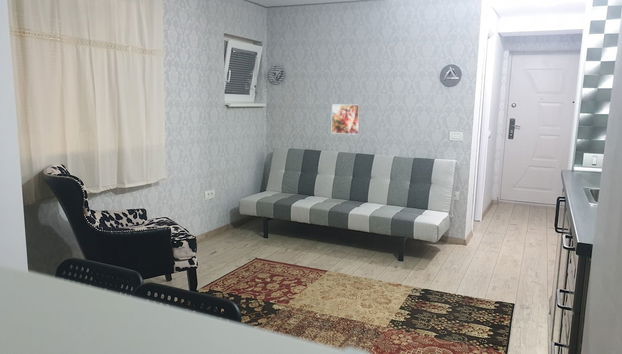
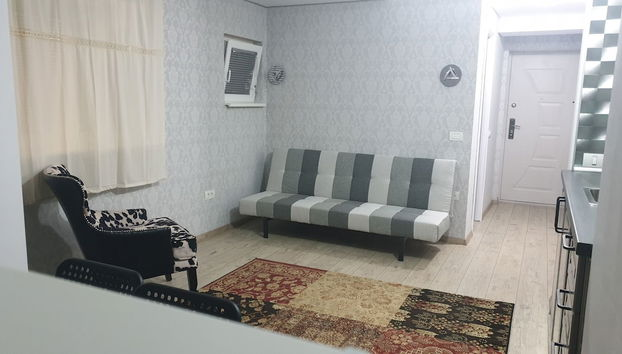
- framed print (345, 119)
